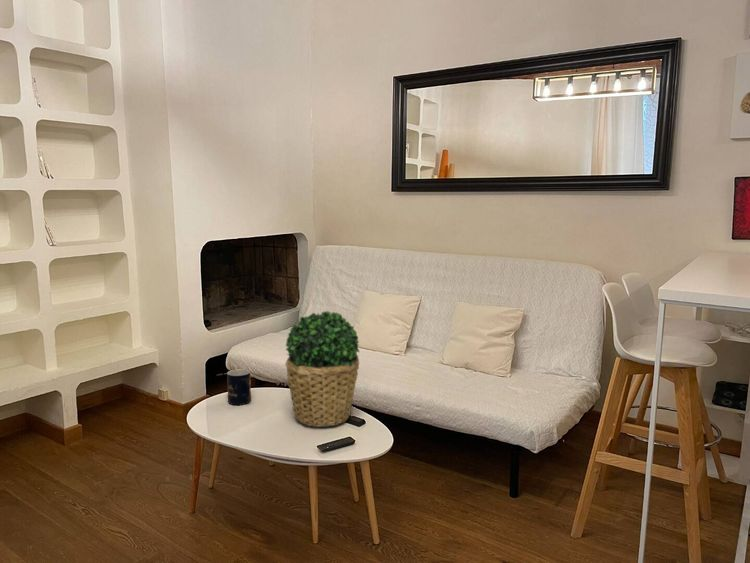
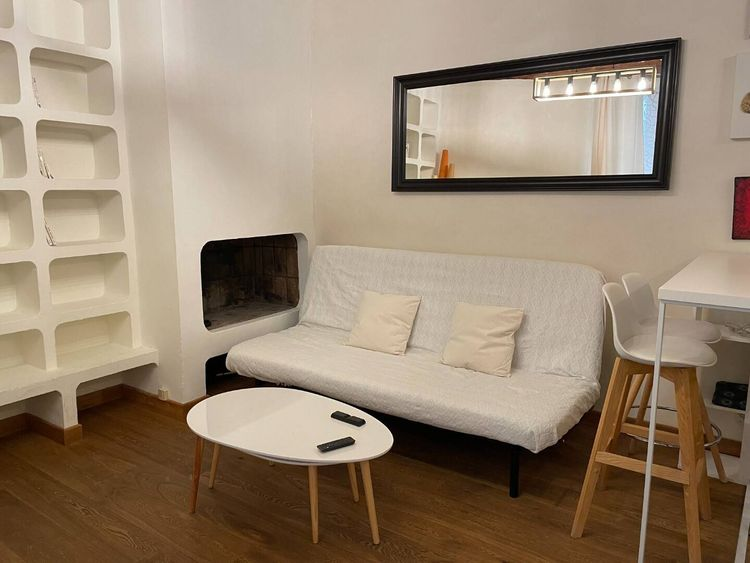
- potted plant (322, 365)
- mug (242, 387)
